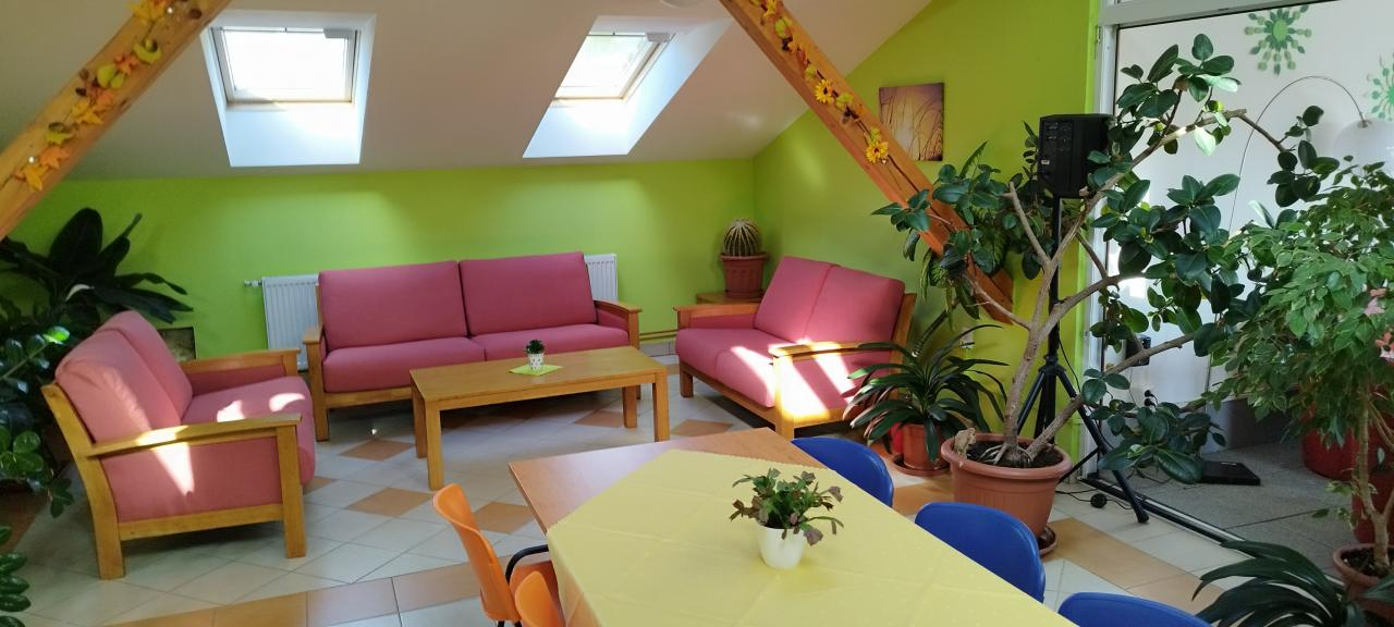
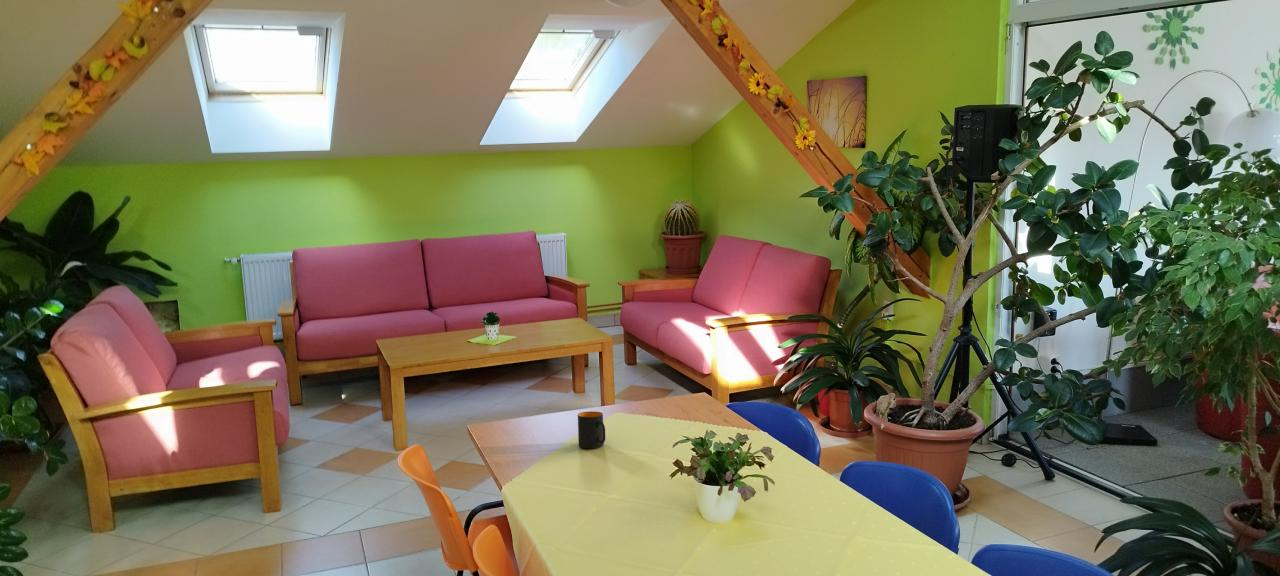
+ mug (594, 430)
